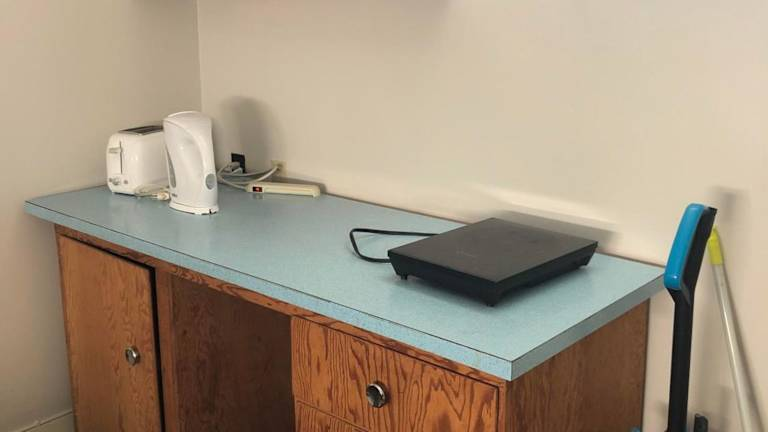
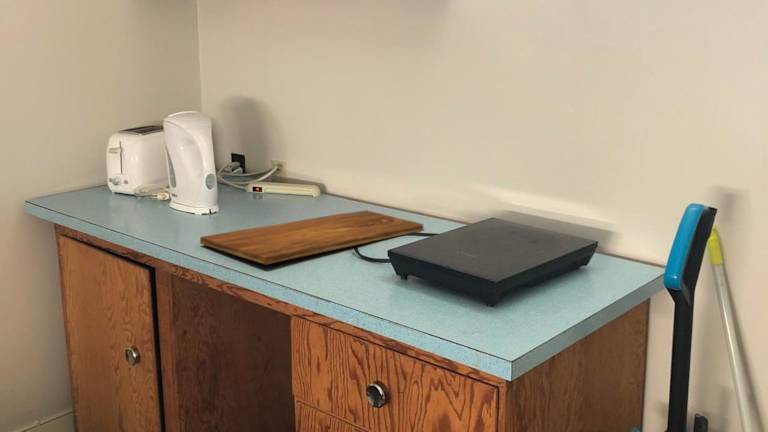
+ cutting board (318, 233)
